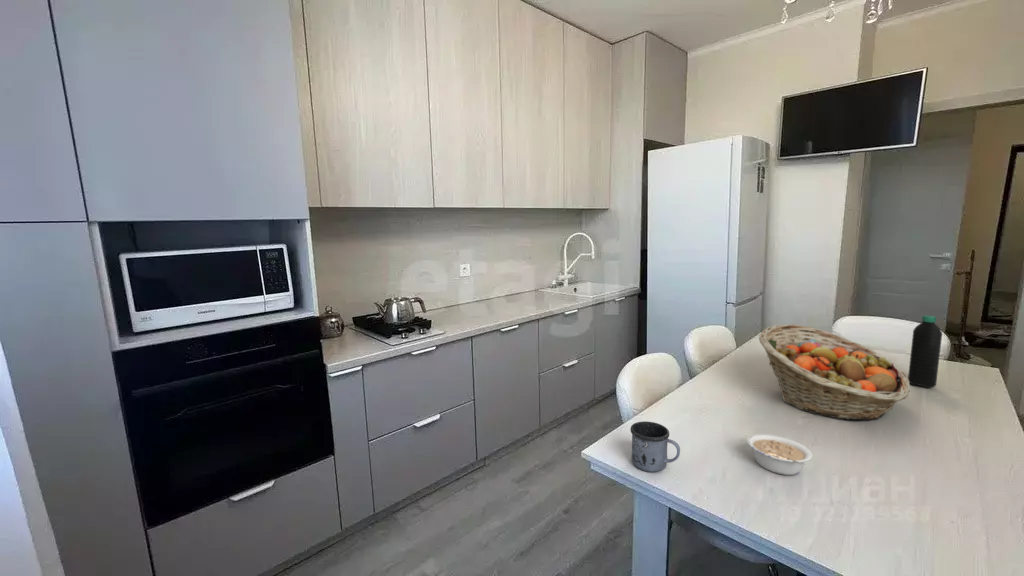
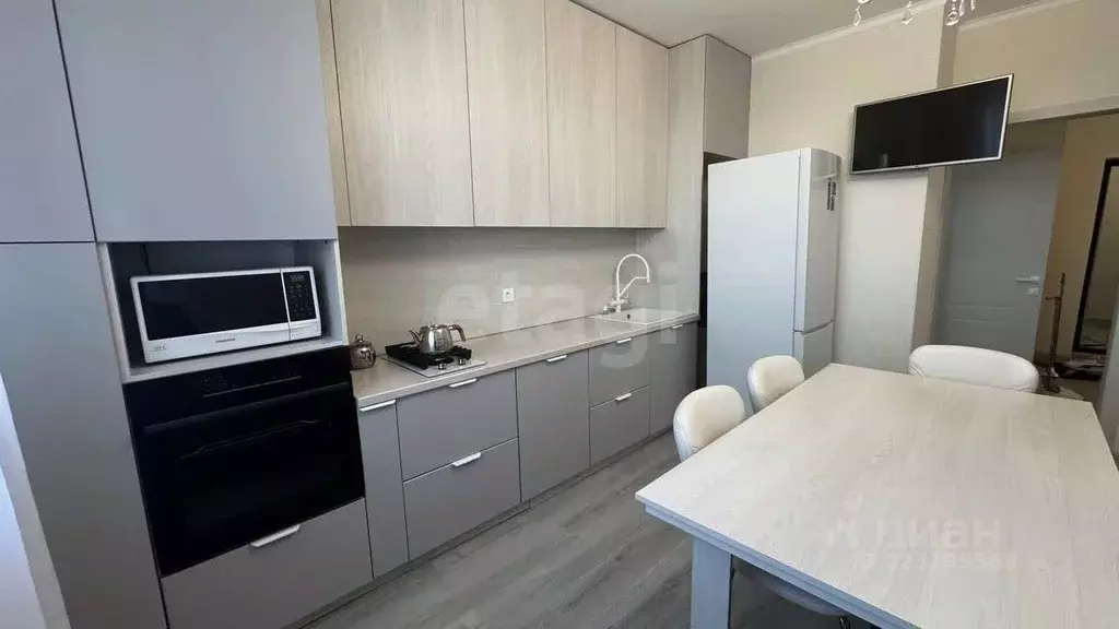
- fruit basket (829, 367)
- legume (780, 455)
- water bottle (925, 351)
- mug (654, 448)
